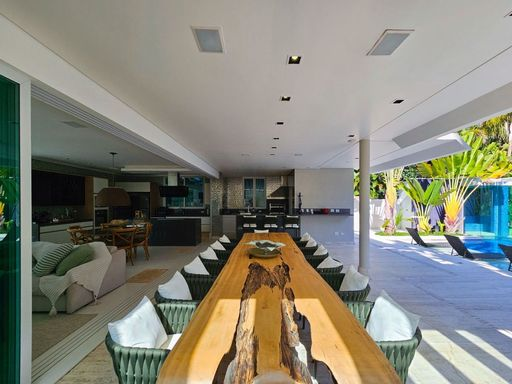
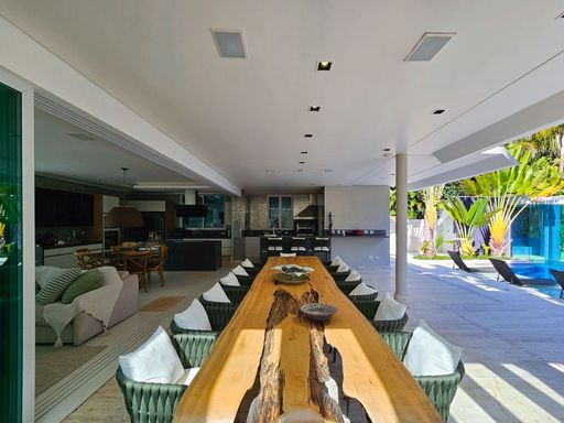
+ decorative bowl (318, 313)
